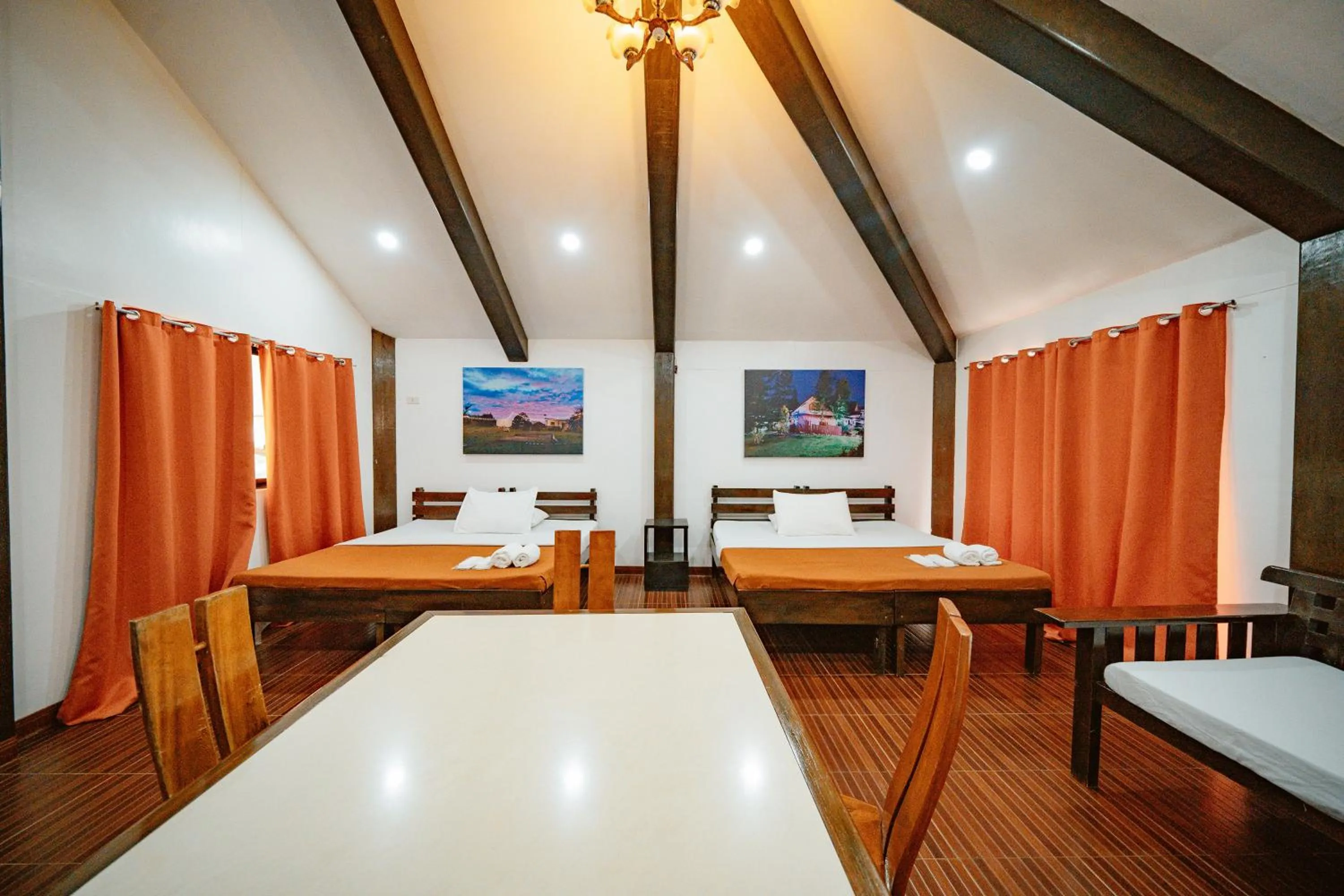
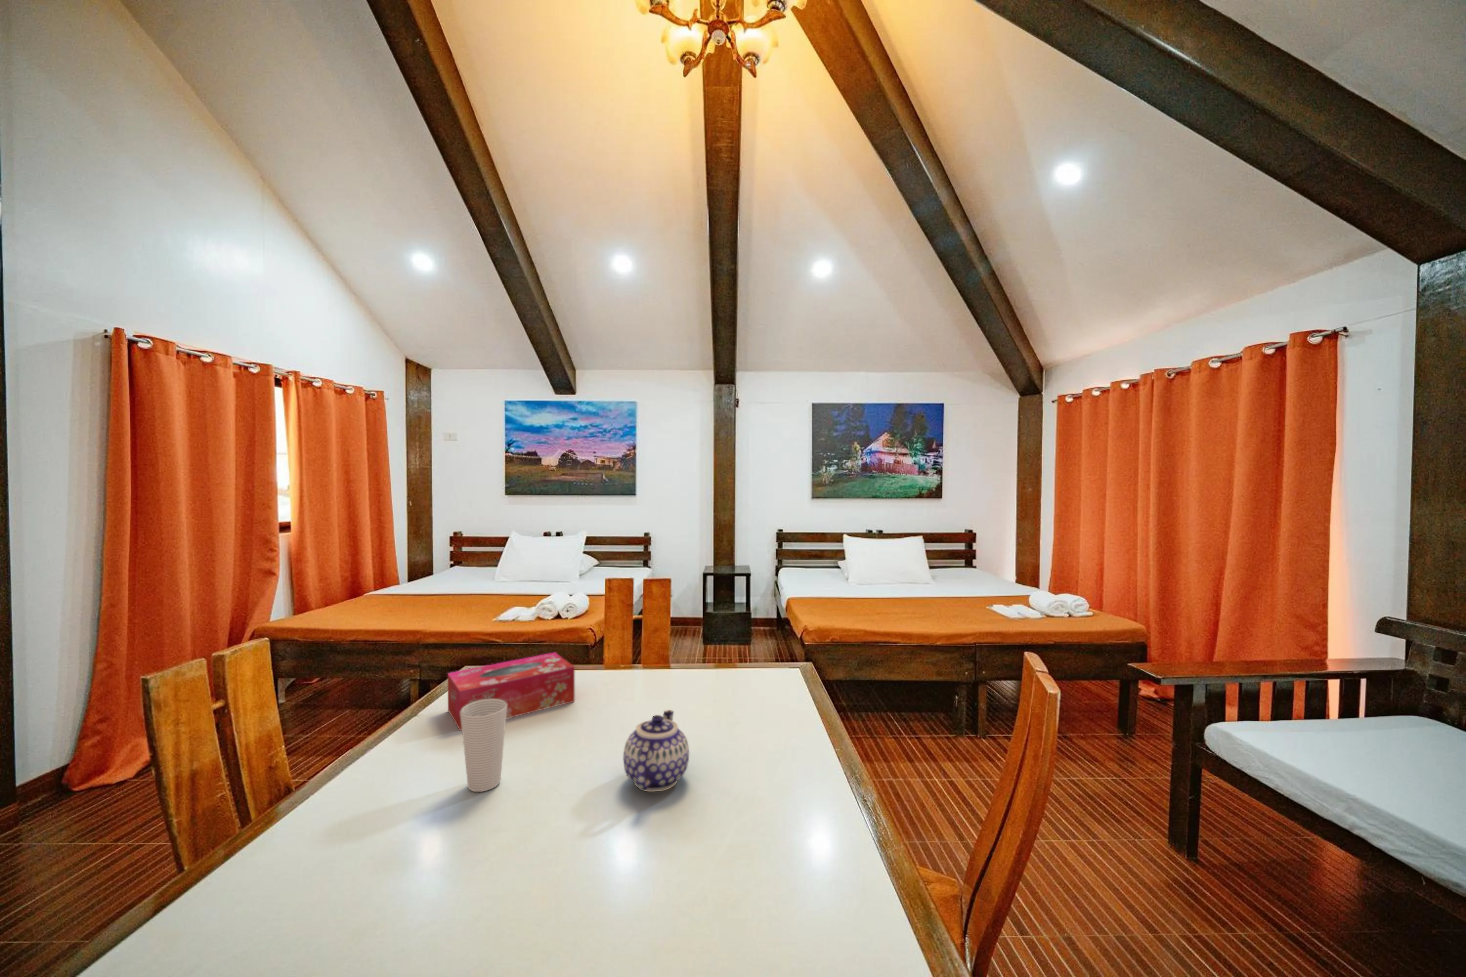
+ tissue box (513, 688)
+ teapot (657, 748)
+ cup (484, 746)
